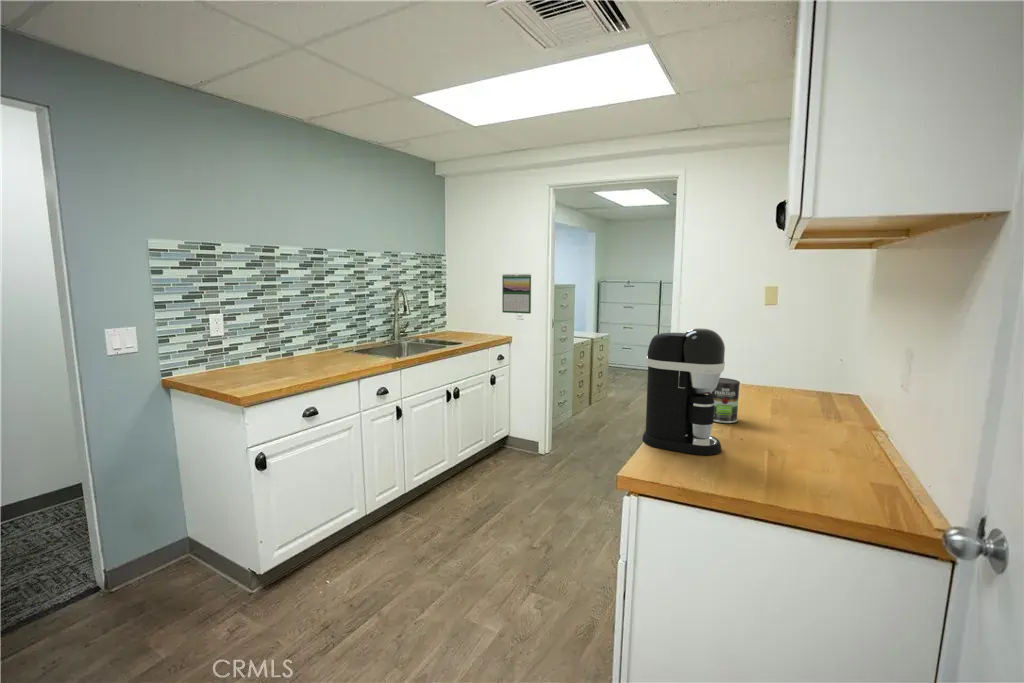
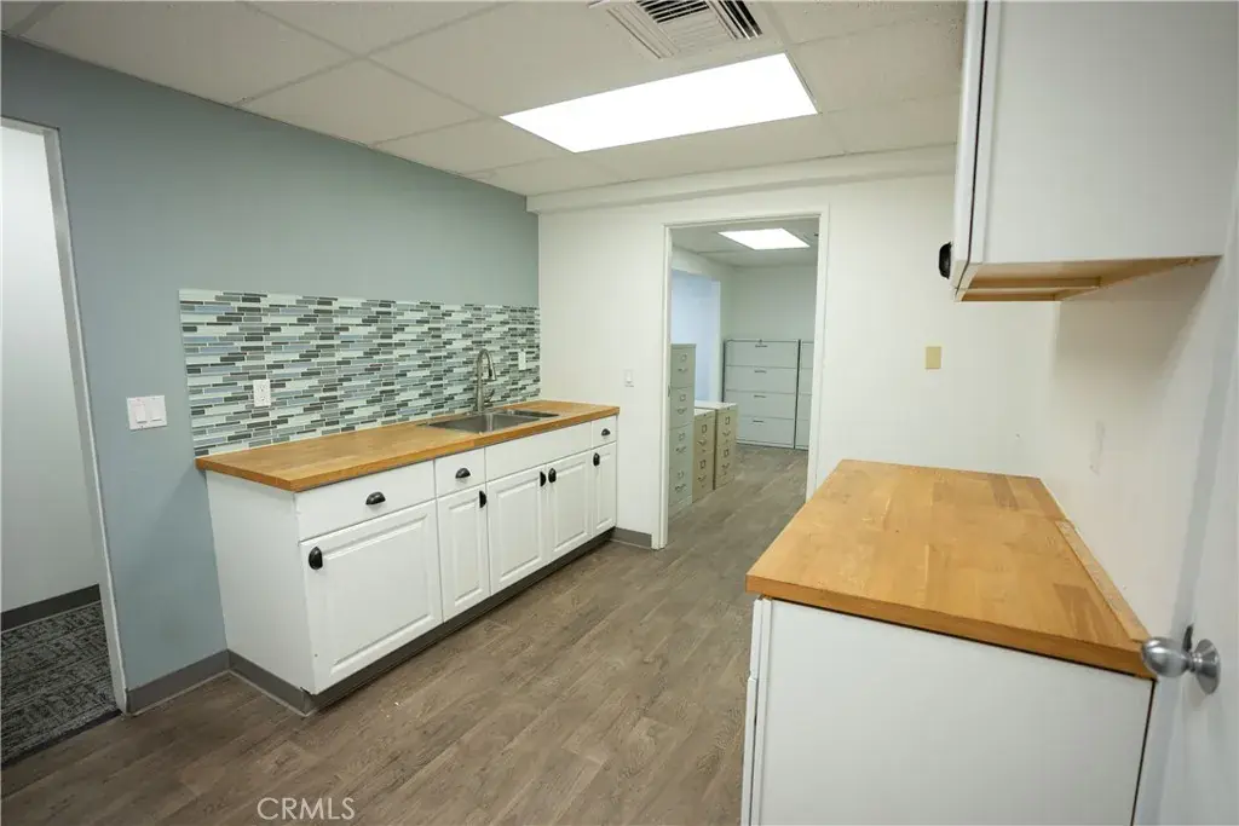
- calendar (516, 293)
- coffee maker (683, 387)
- coffee can (722, 399)
